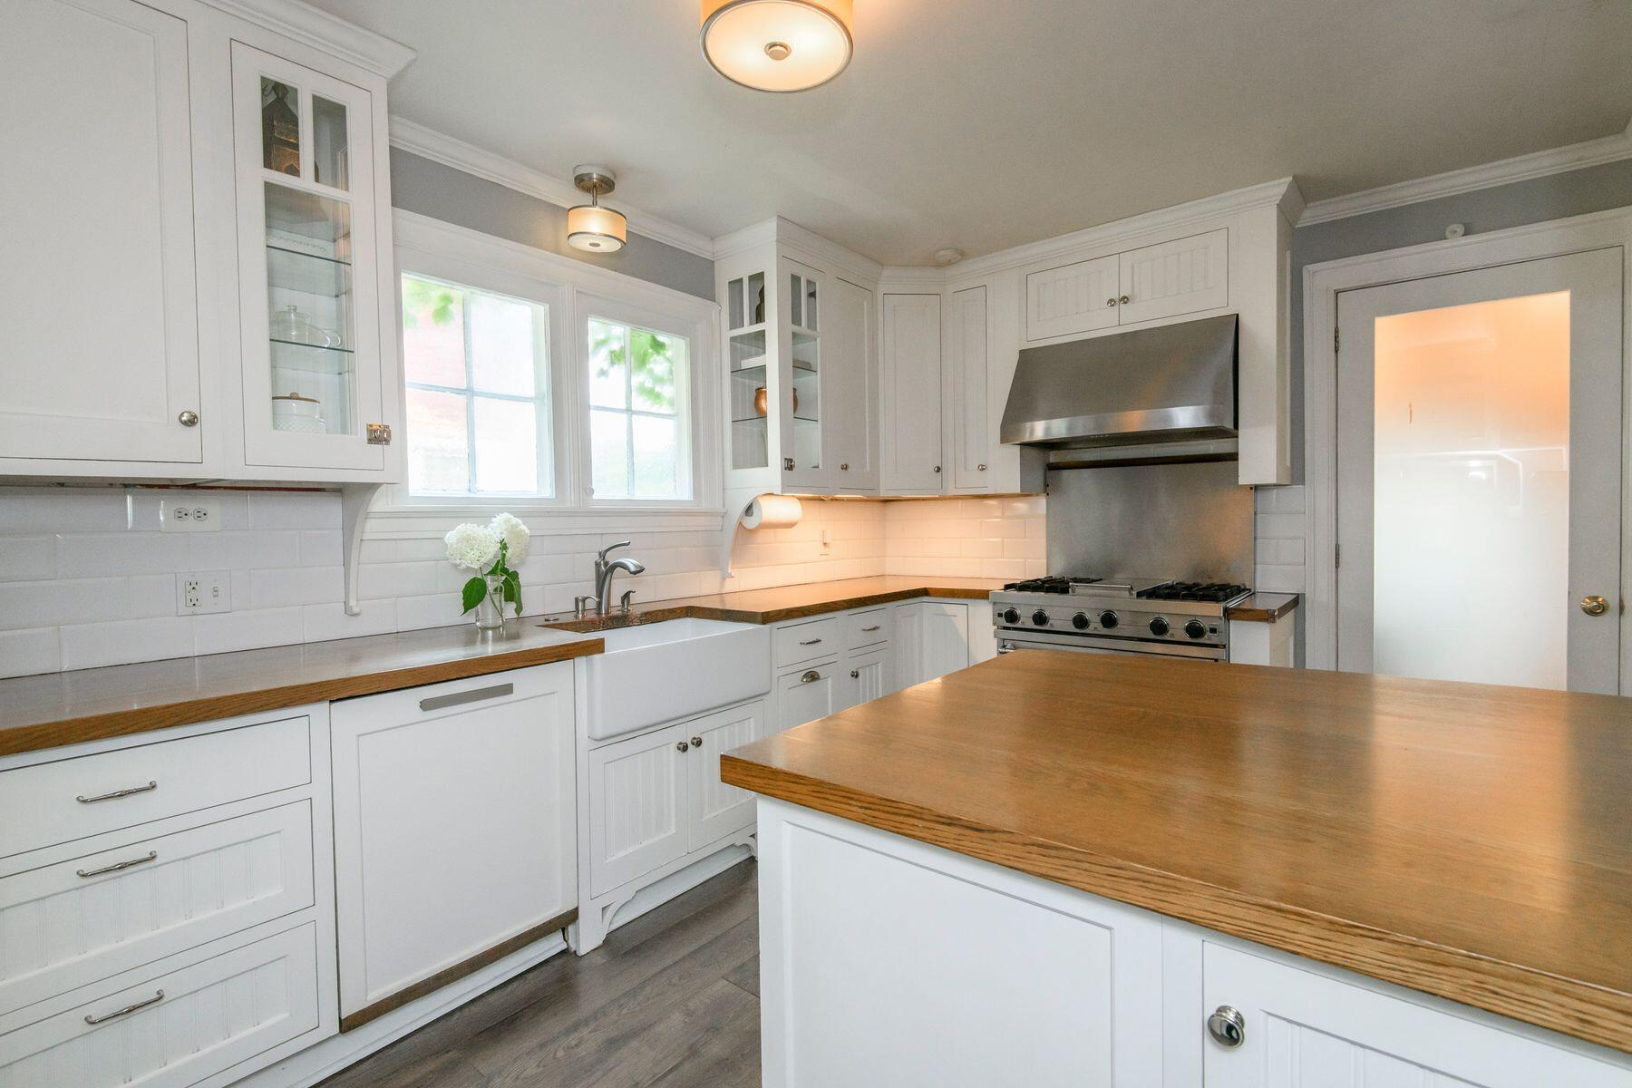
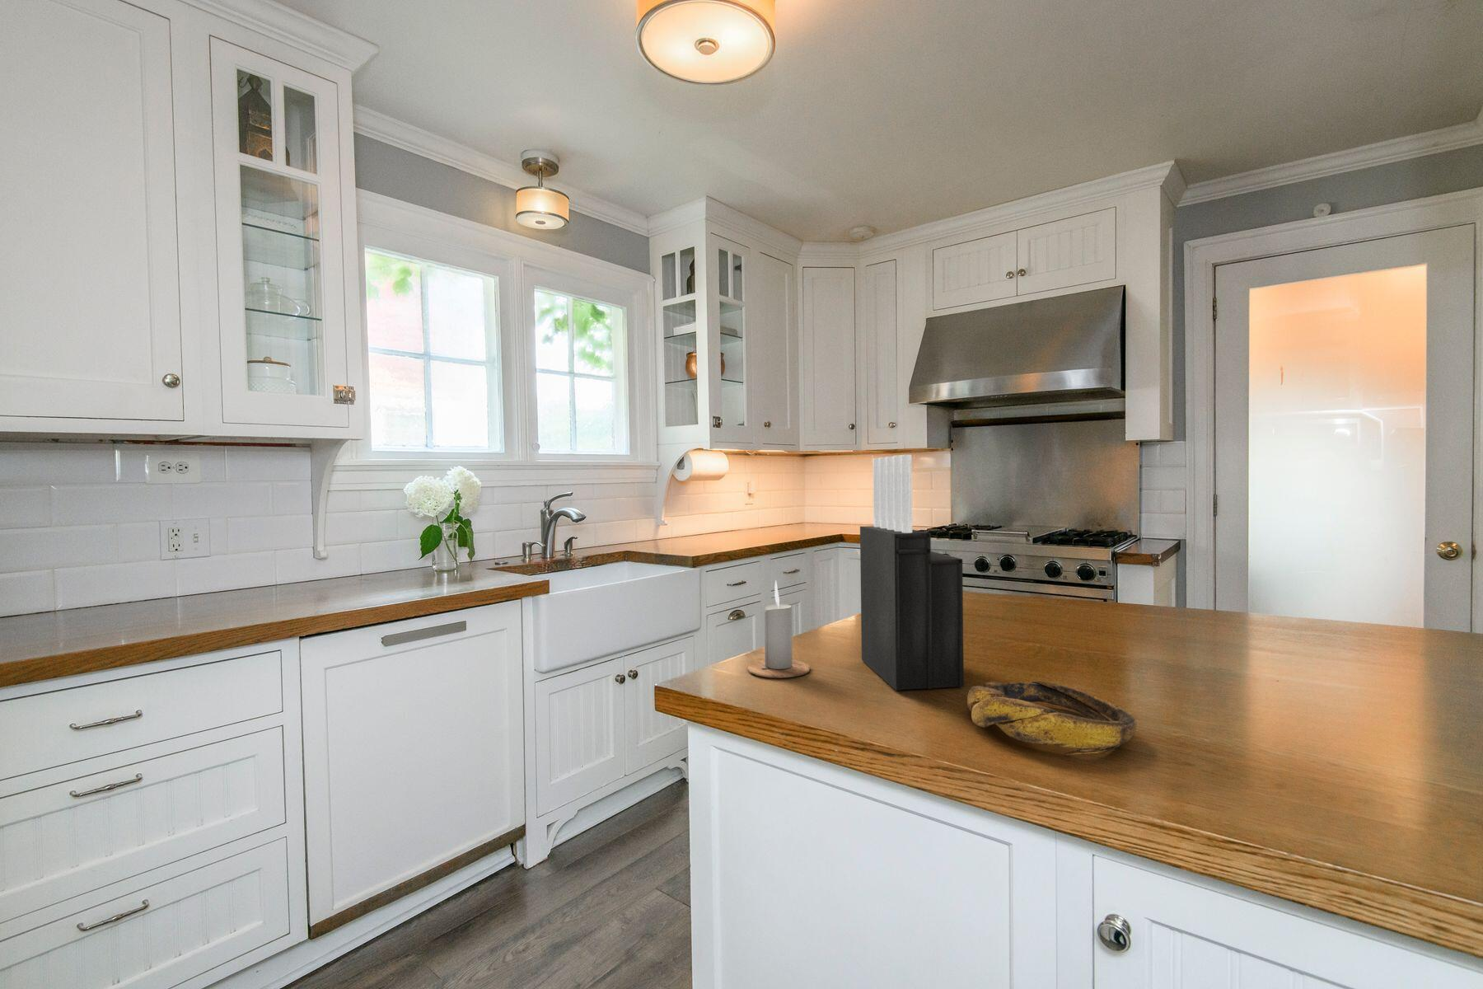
+ knife block (915, 564)
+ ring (1045, 709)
+ candle (778, 624)
